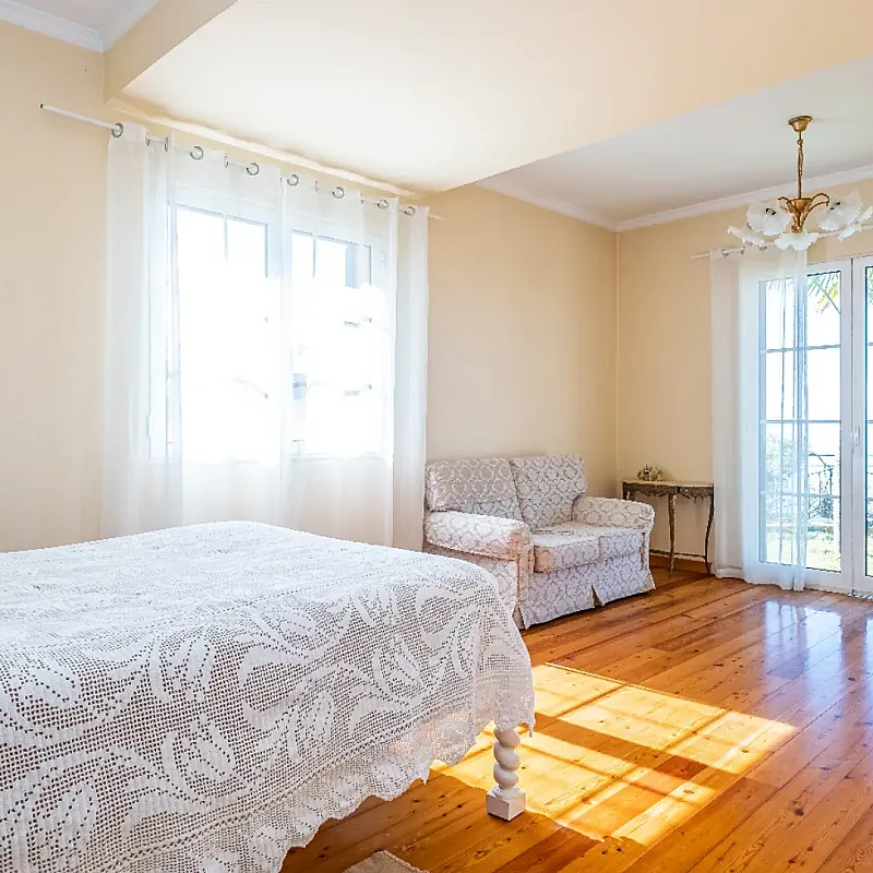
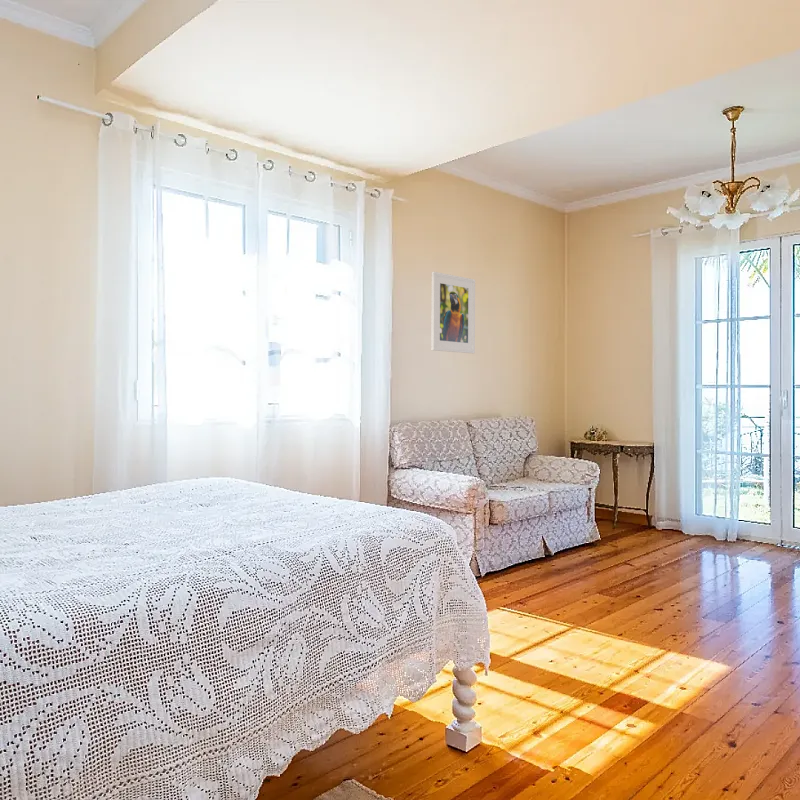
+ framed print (453, 313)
